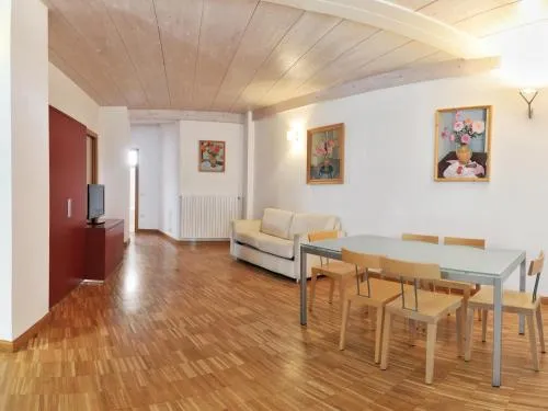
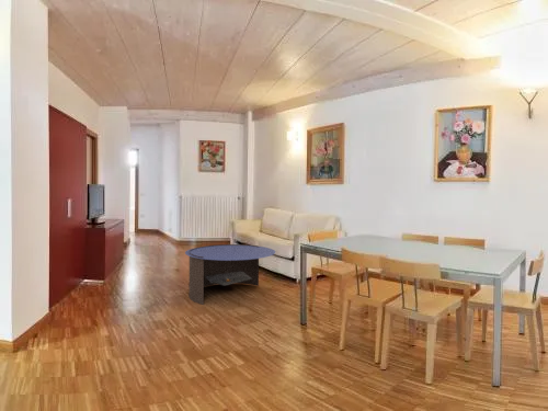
+ coffee table (230, 272)
